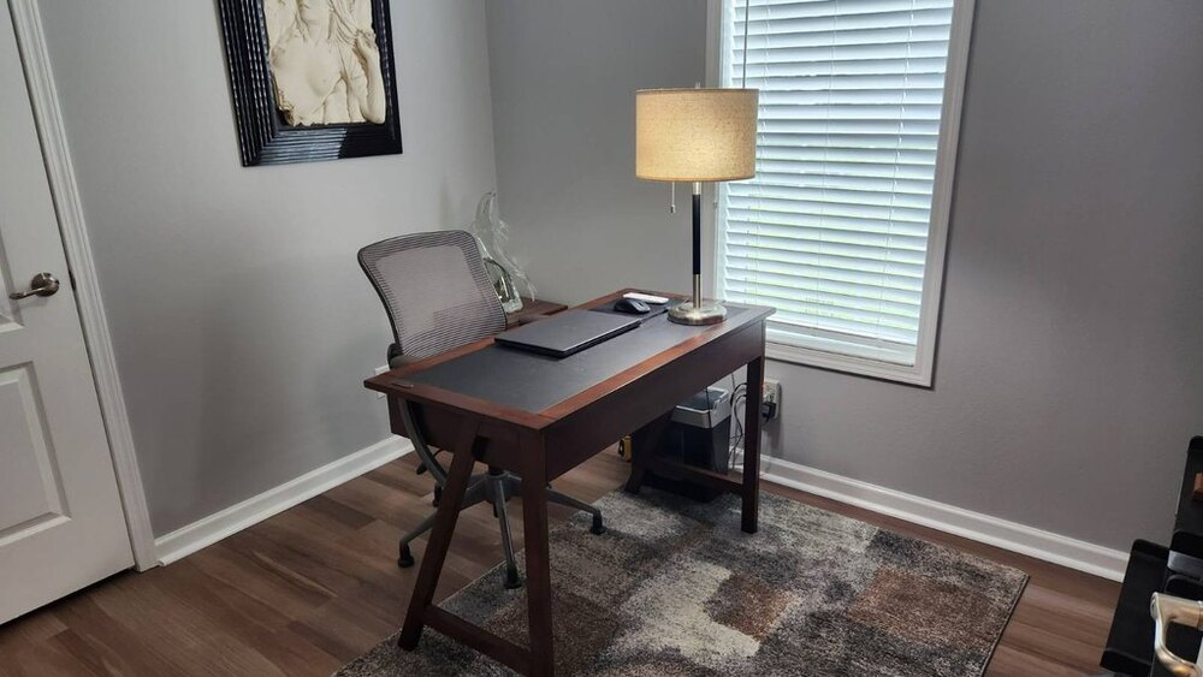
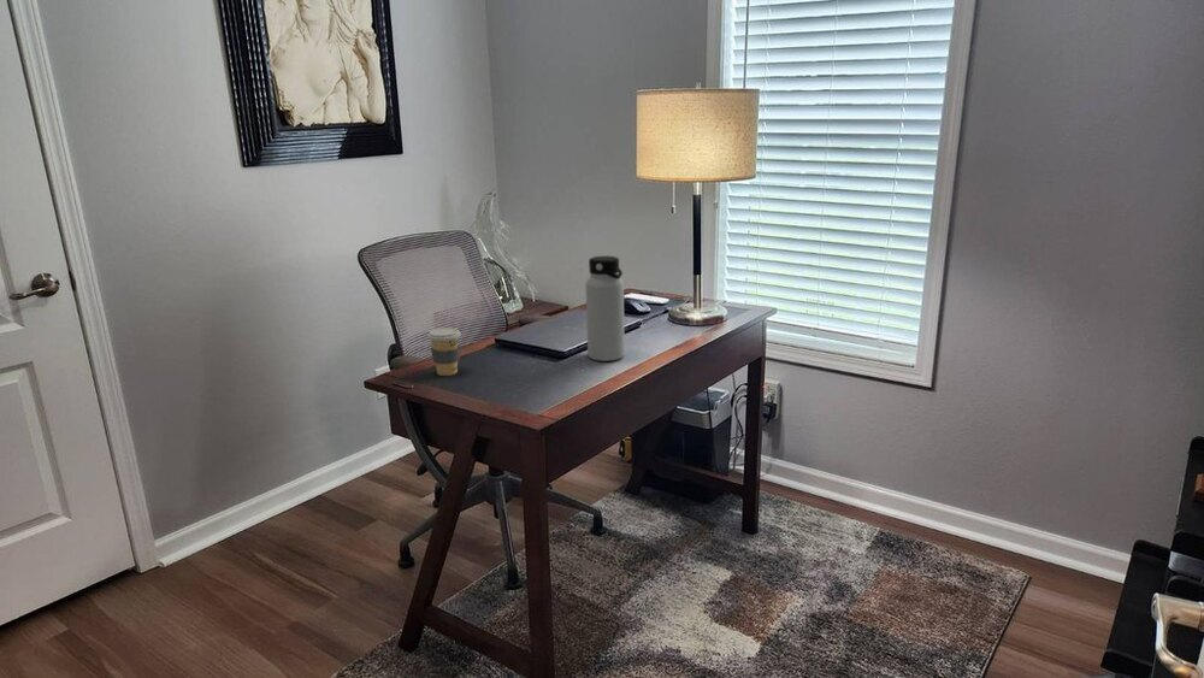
+ water bottle (604, 307)
+ coffee cup (445, 352)
